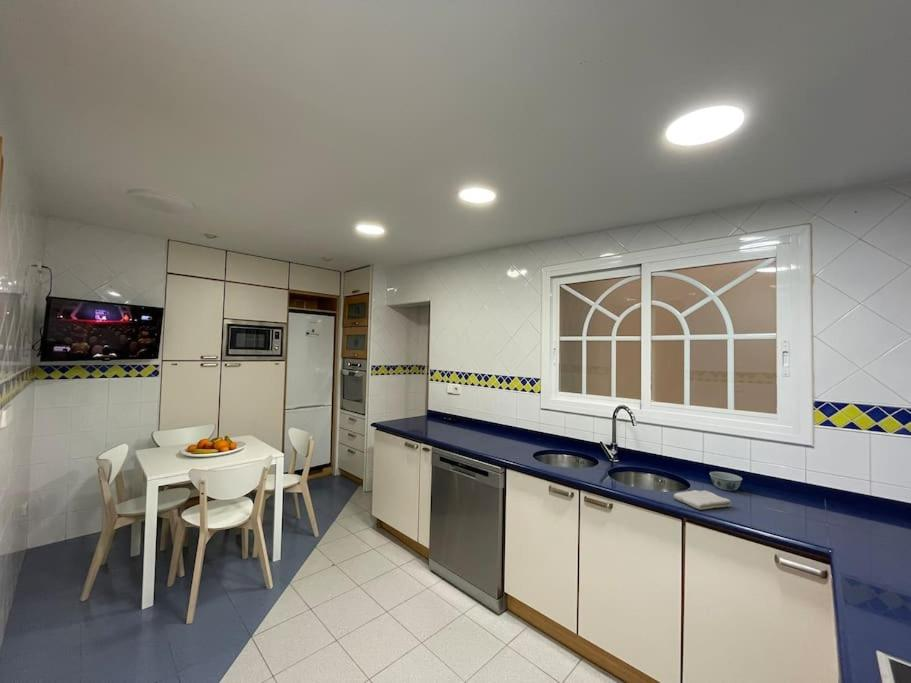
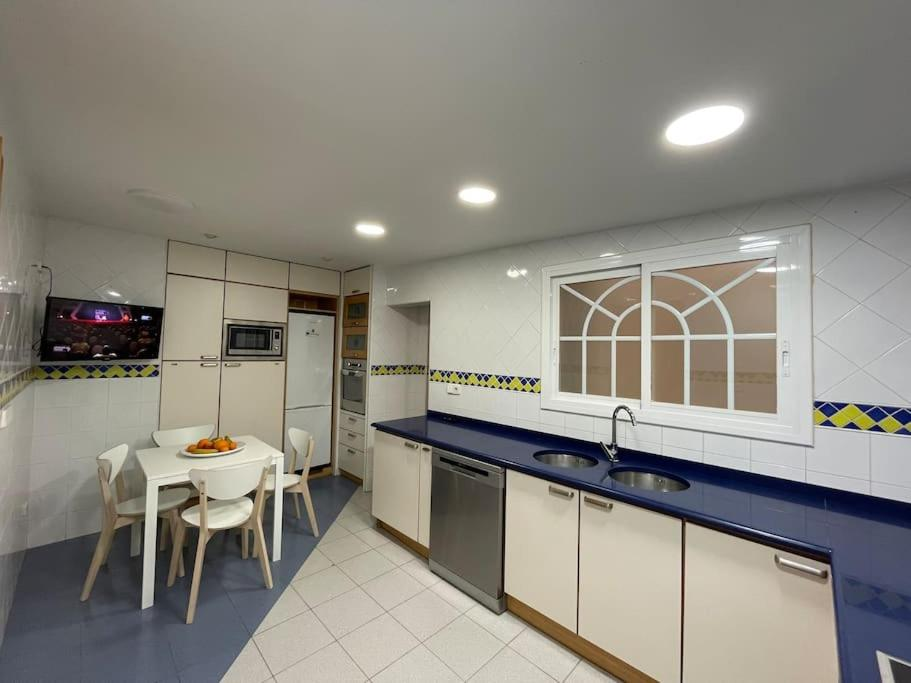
- washcloth (702, 499)
- bowl (725, 482)
